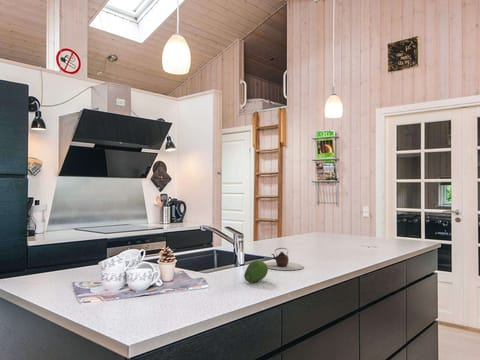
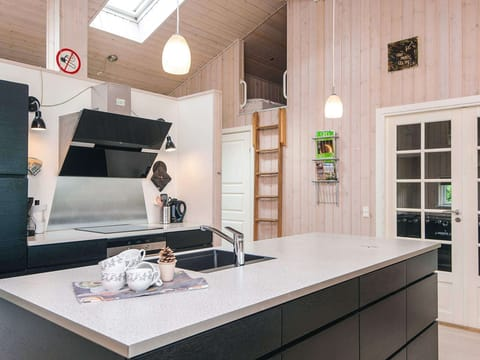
- teapot (283, 256)
- fruit (255, 270)
